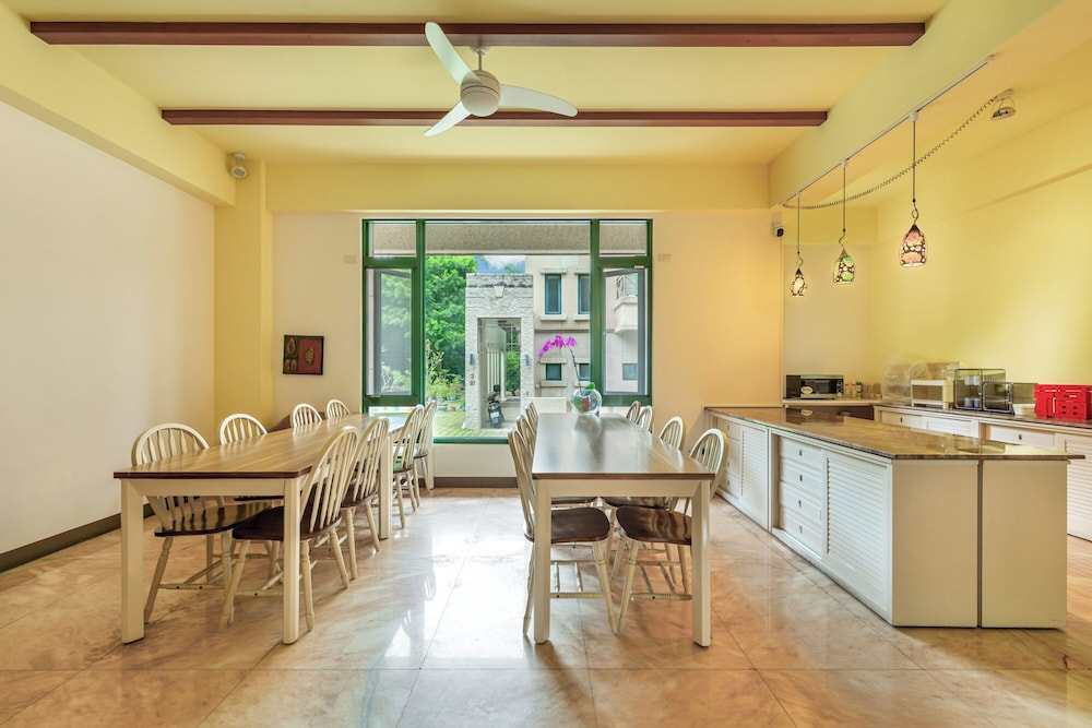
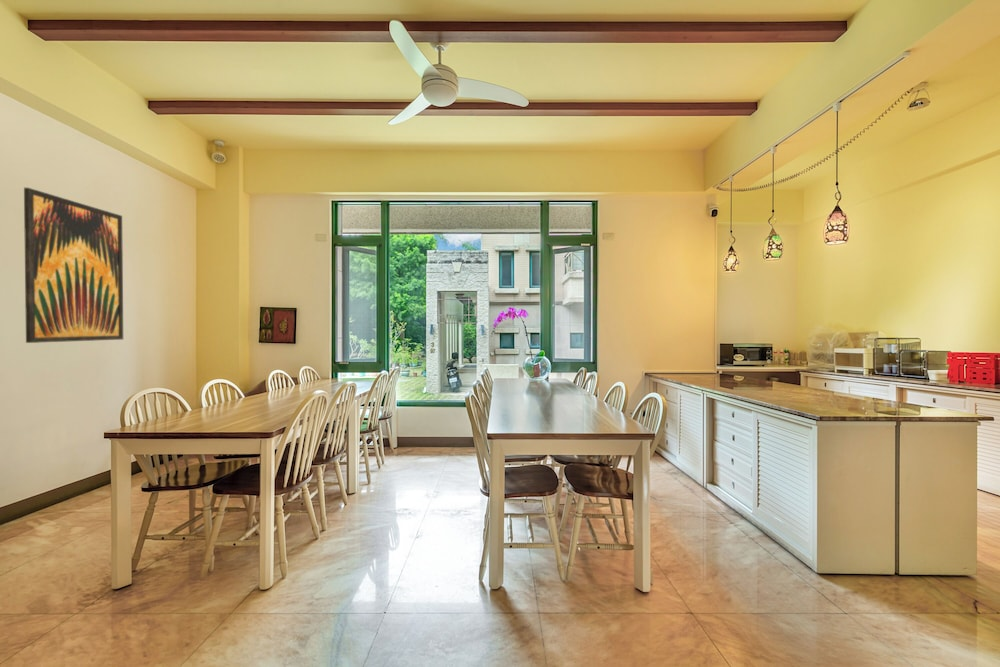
+ wall art (79, 272)
